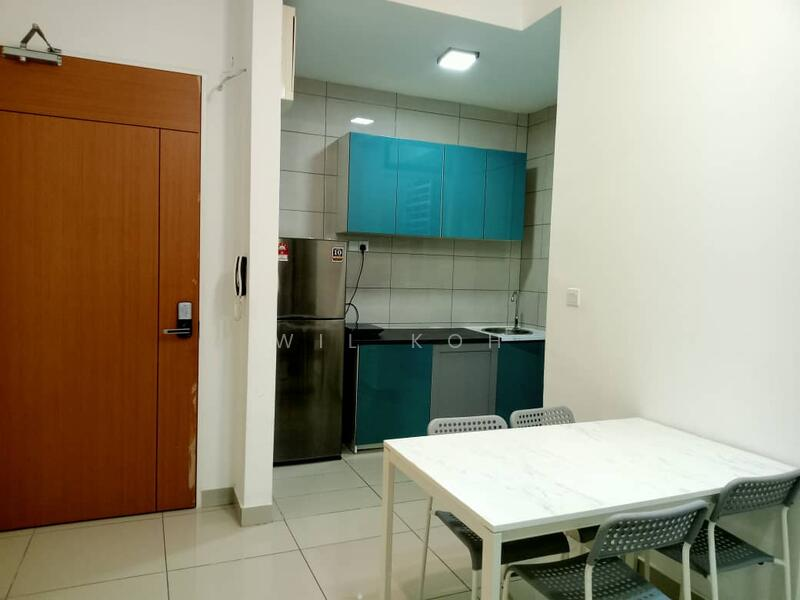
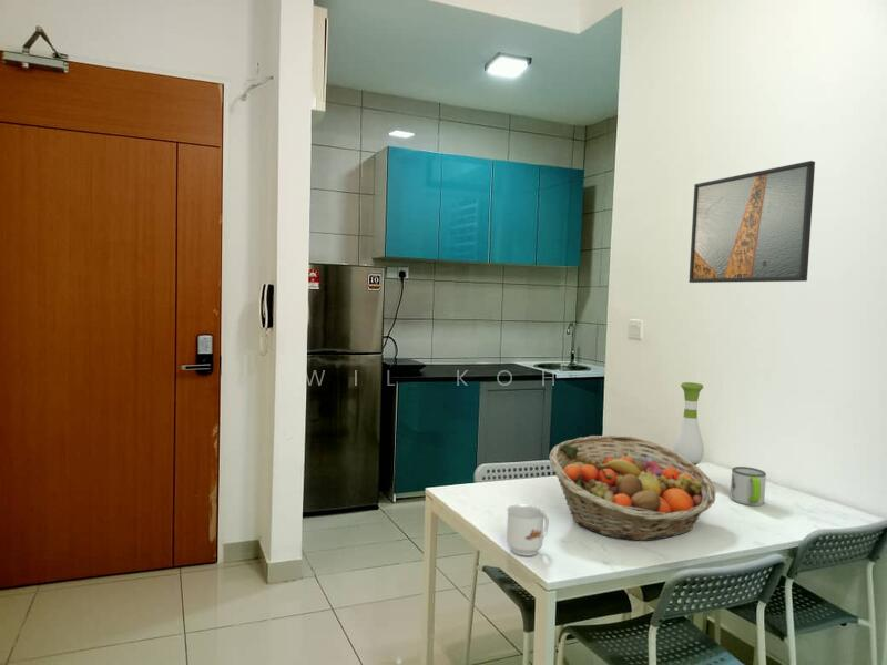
+ vase (689, 430)
+ mug (750, 487)
+ fruit basket (630, 484)
+ mug (529, 530)
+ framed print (745, 227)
